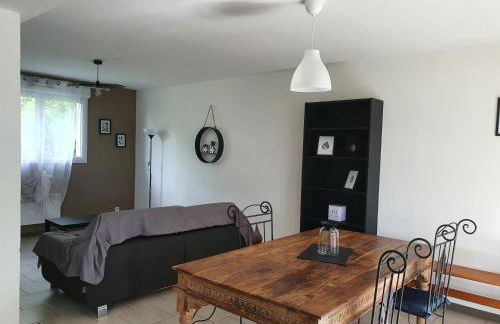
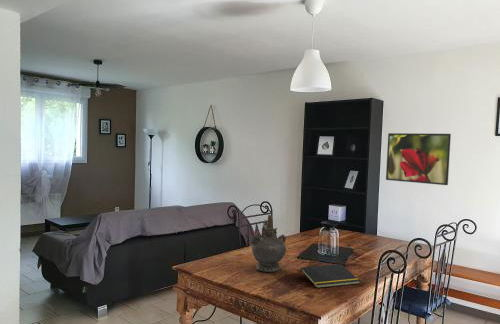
+ ceremonial vessel (268, 241)
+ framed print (416, 158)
+ notepad (329, 275)
